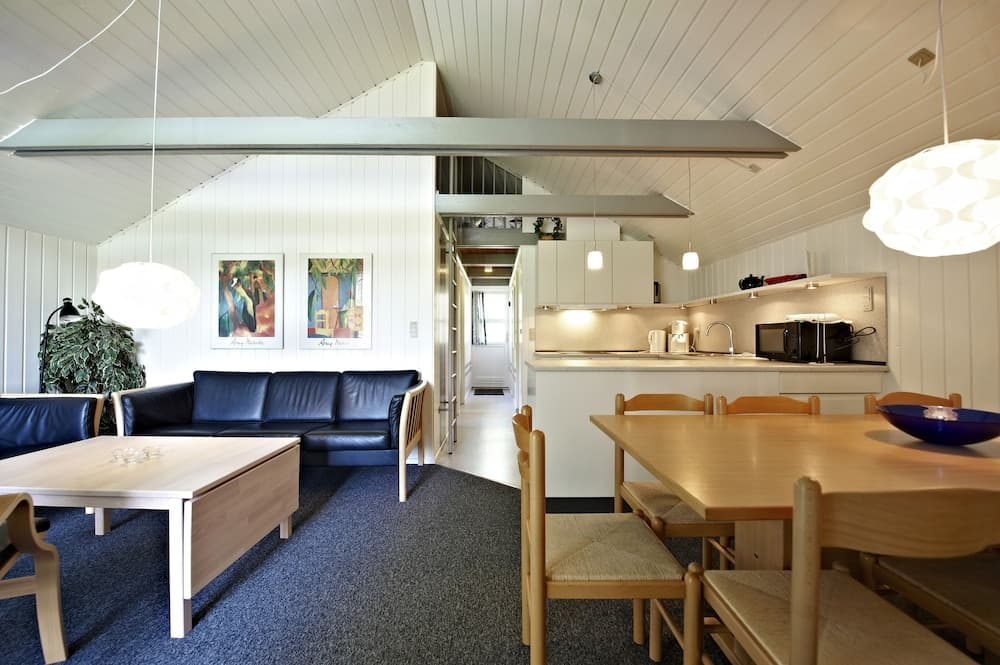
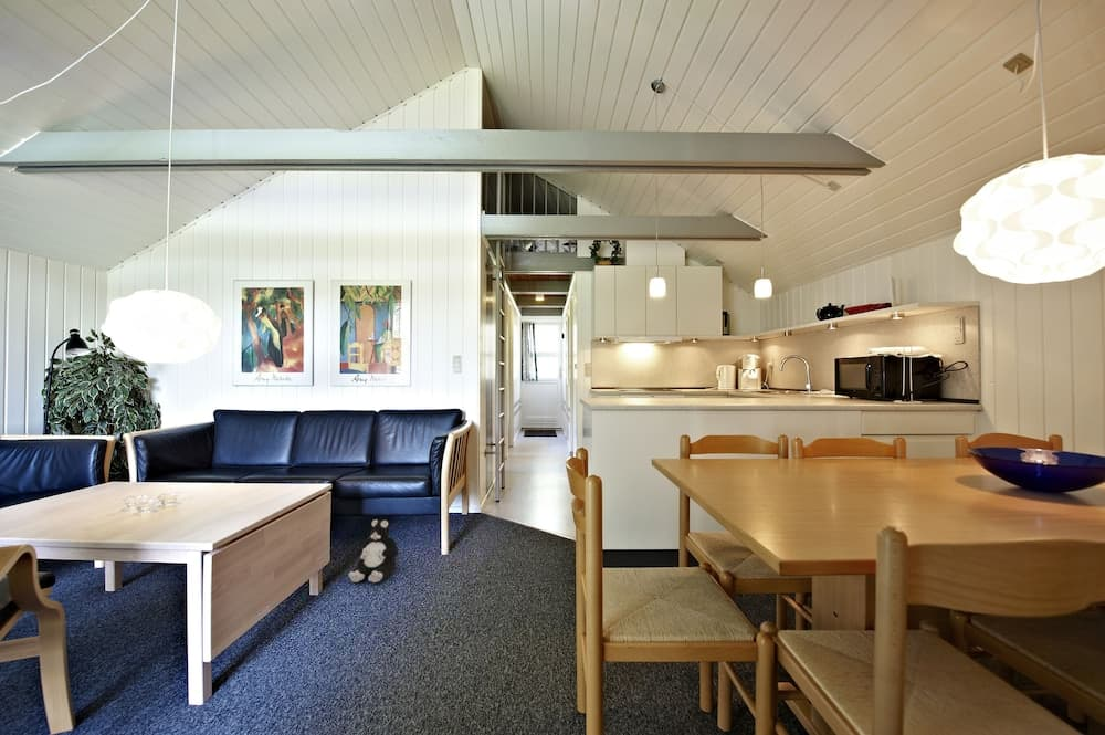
+ plush toy (375, 548)
